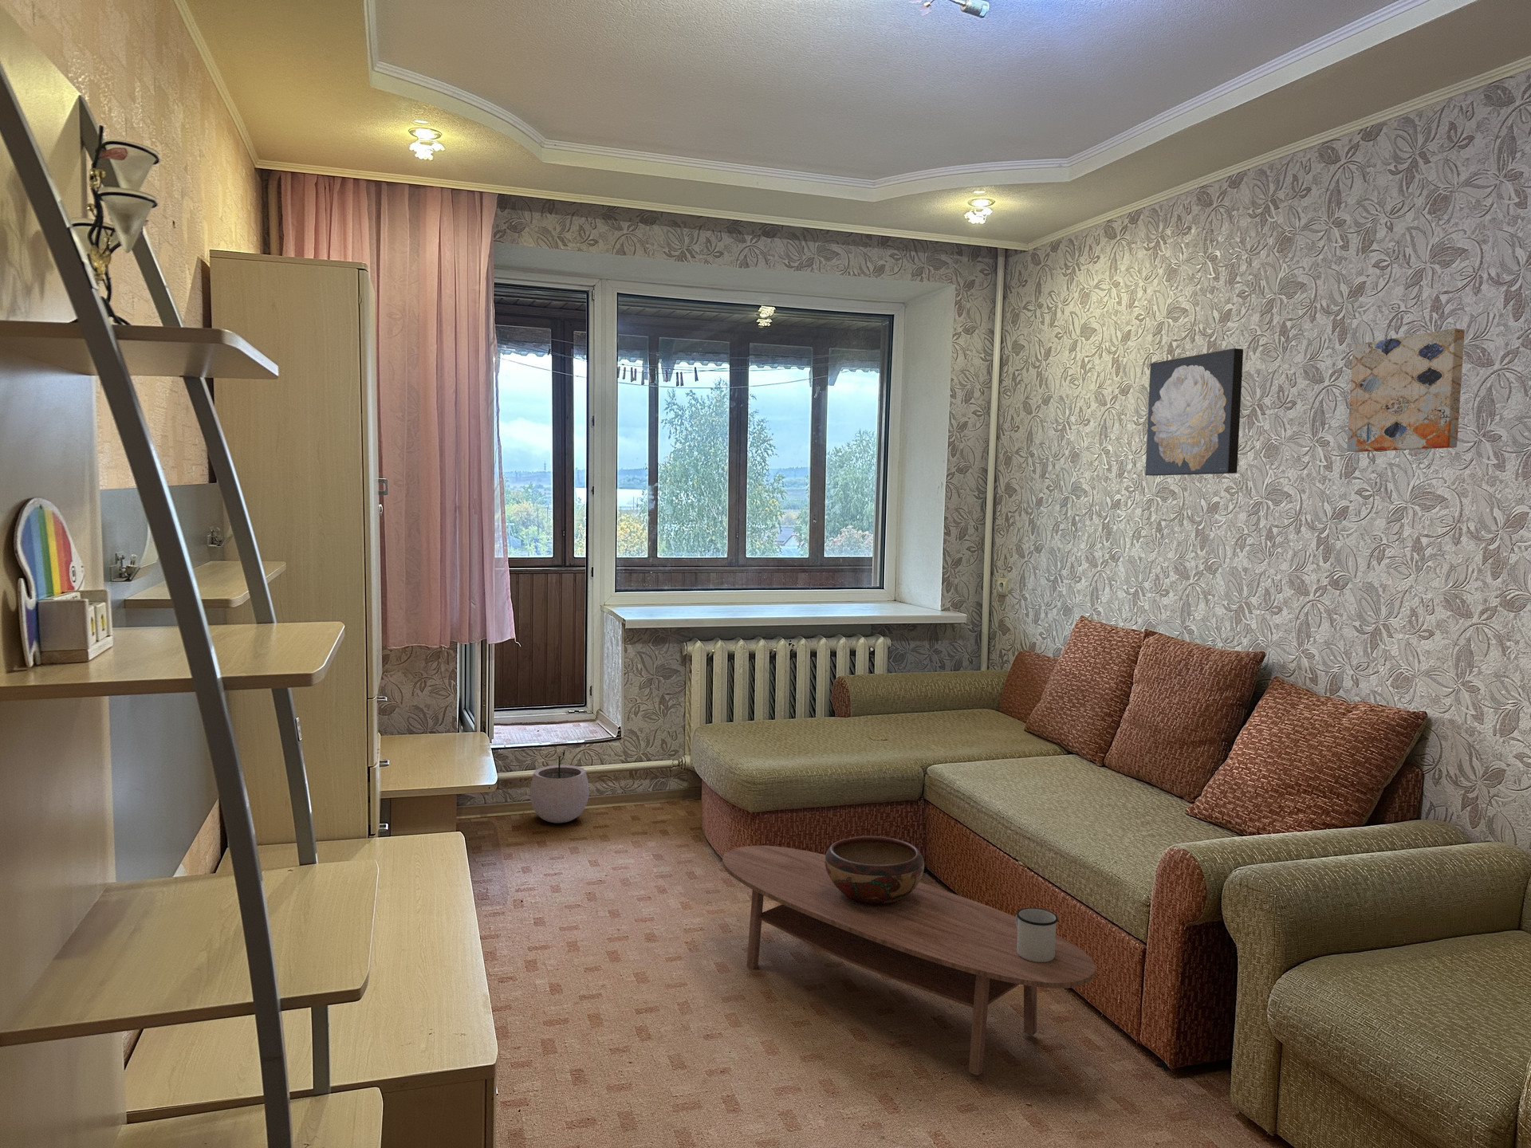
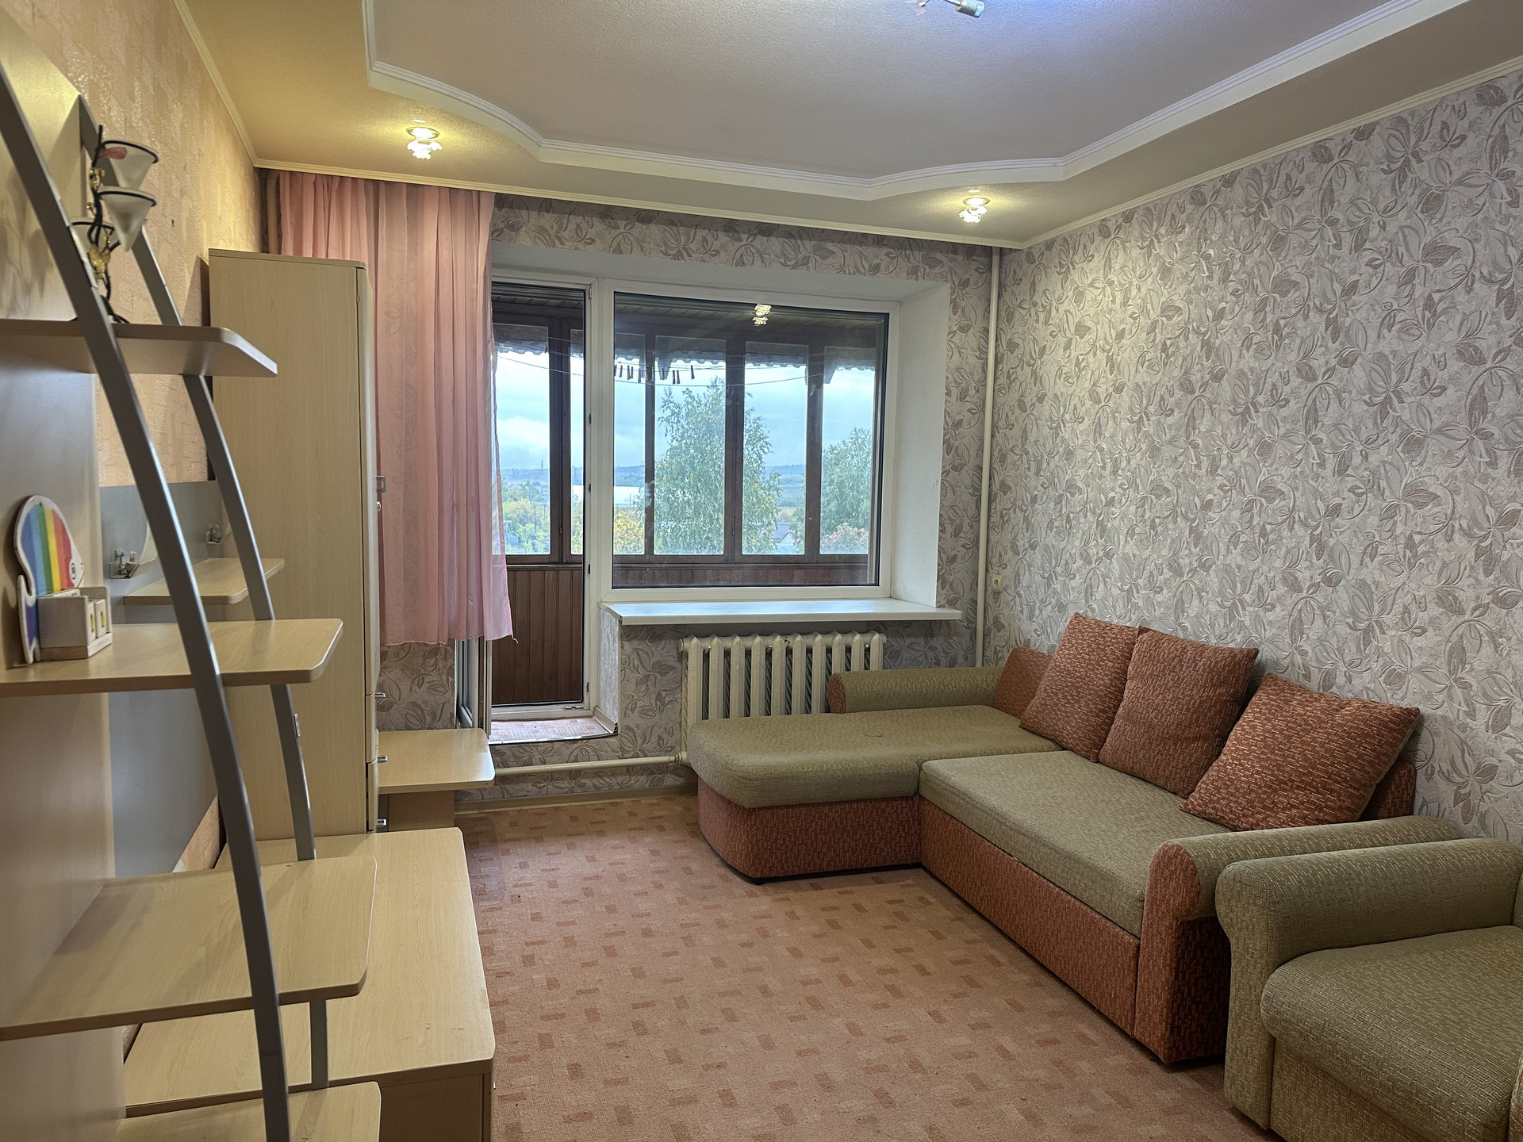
- mug (1032, 931)
- coffee table (885, 950)
- wall art (1191, 415)
- plant pot (559, 785)
- wall art (1403, 394)
- decorative bowl (873, 872)
